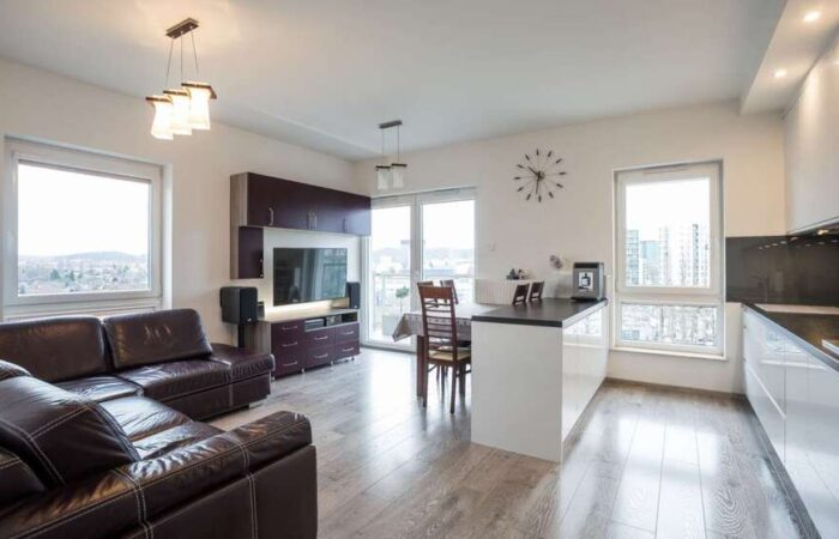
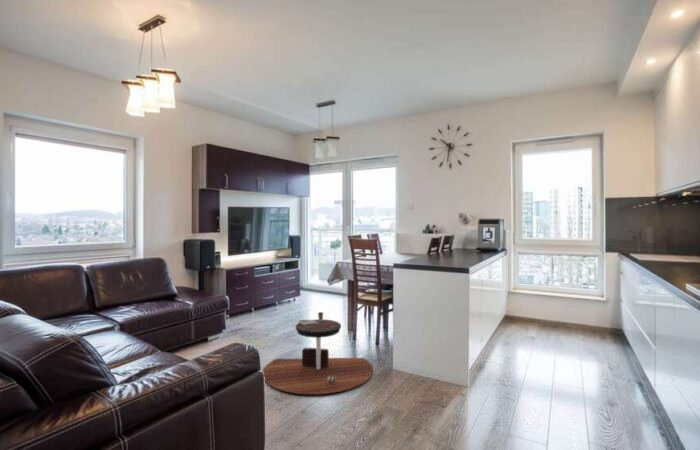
+ coffee table (318, 338)
